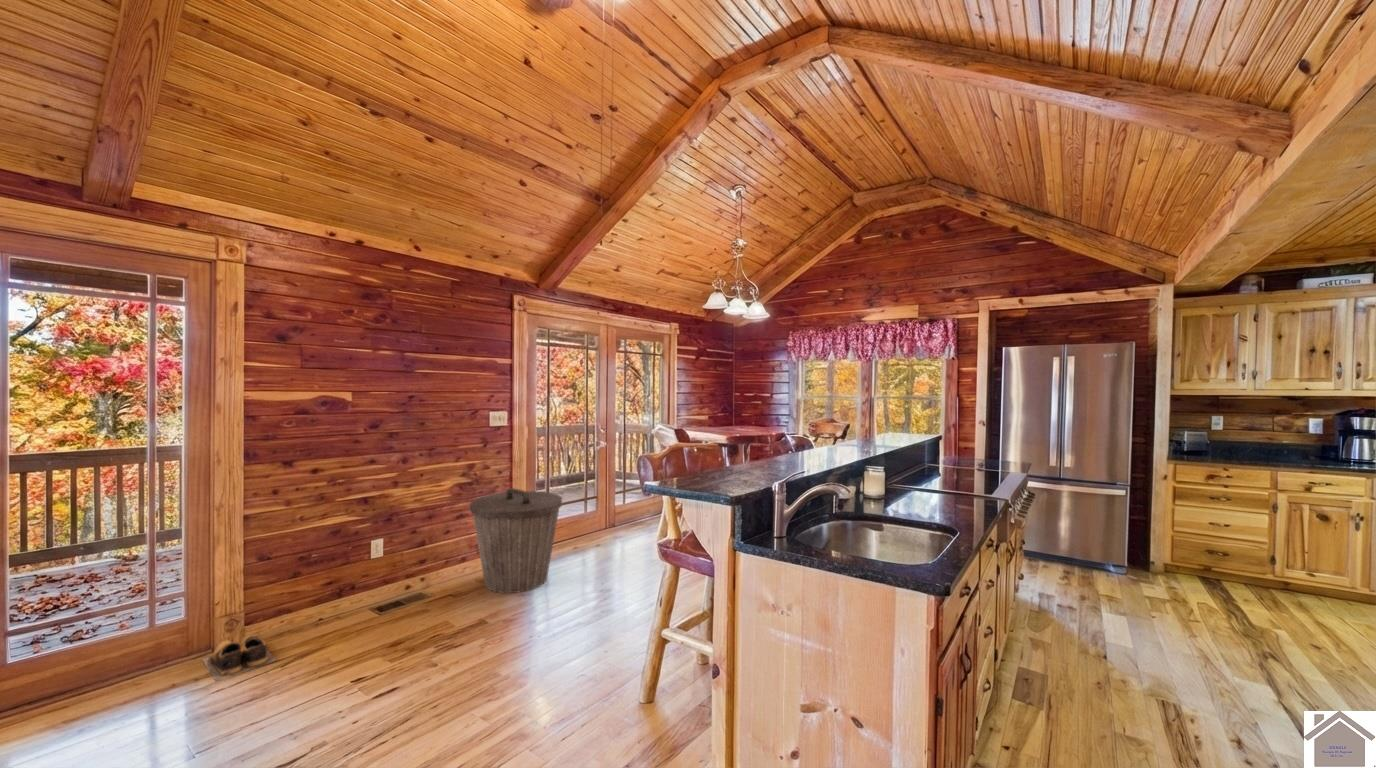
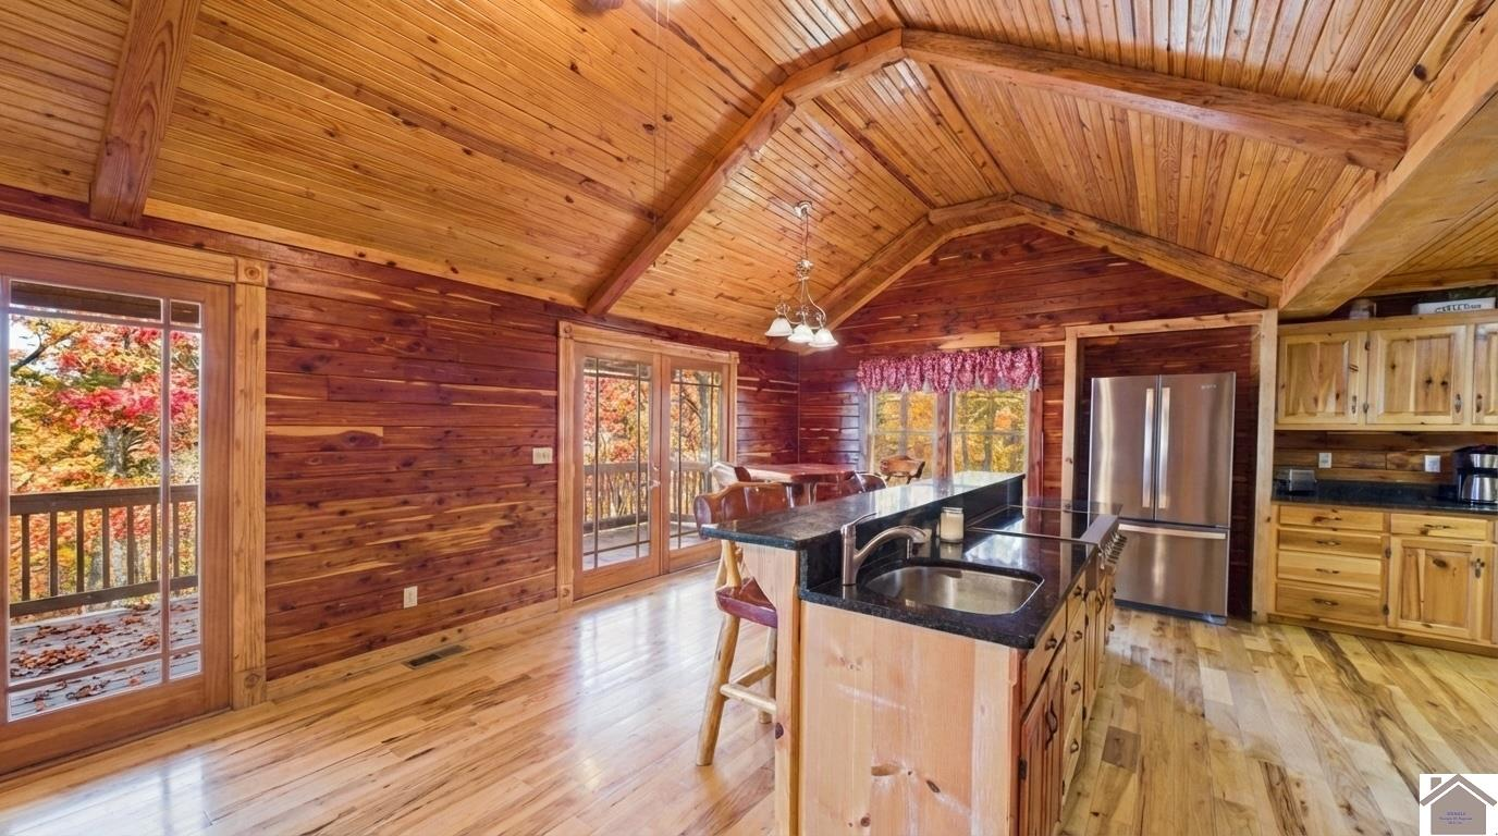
- trash can (516, 535)
- shoes (239, 649)
